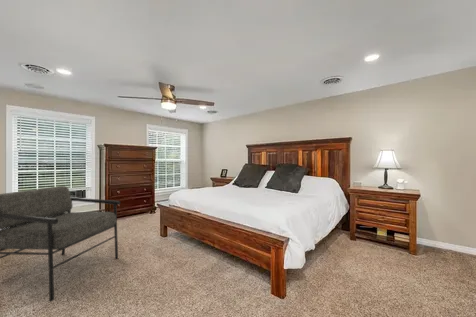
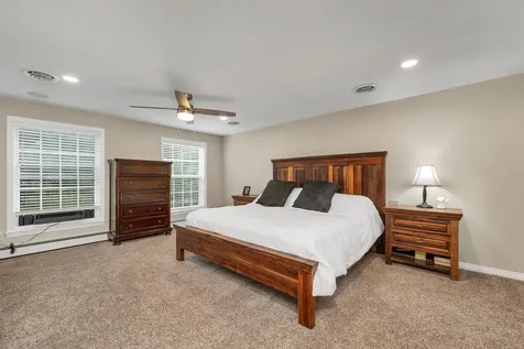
- armchair (58, 231)
